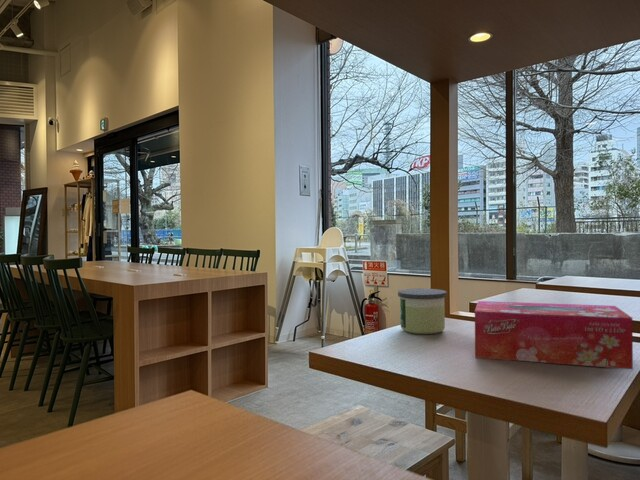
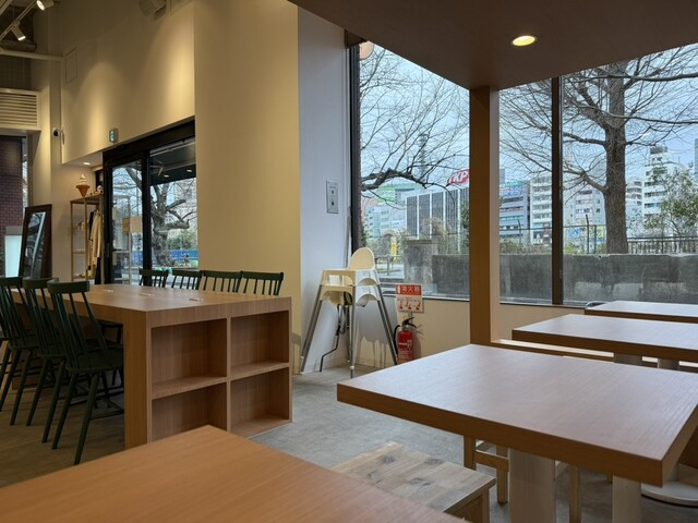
- candle (422, 310)
- tissue box (546, 331)
